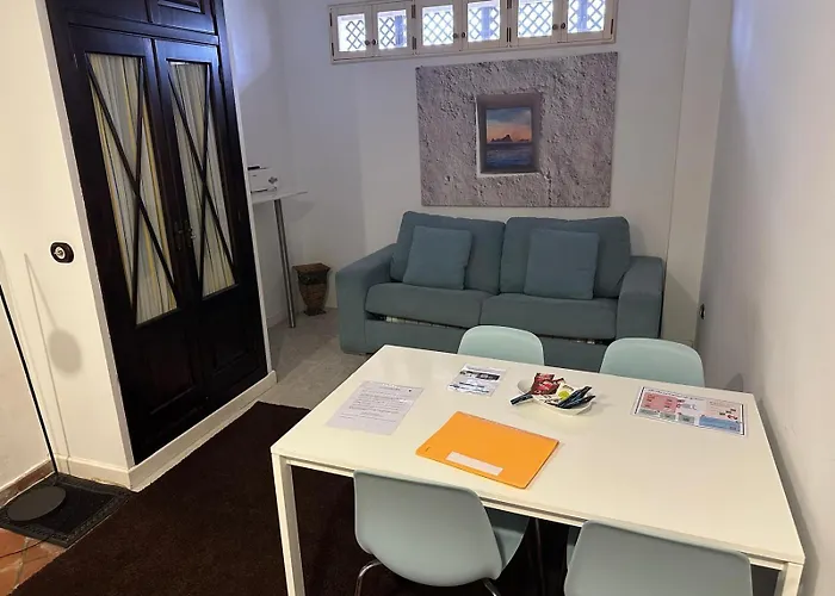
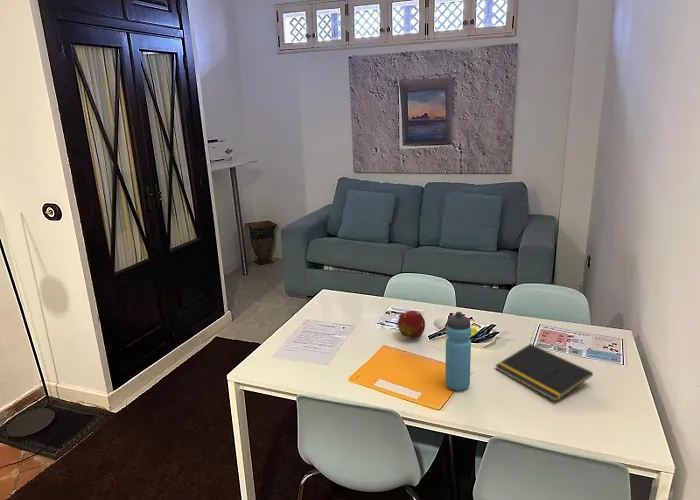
+ water bottle (458, 349)
+ notepad (541, 370)
+ fruit (409, 324)
